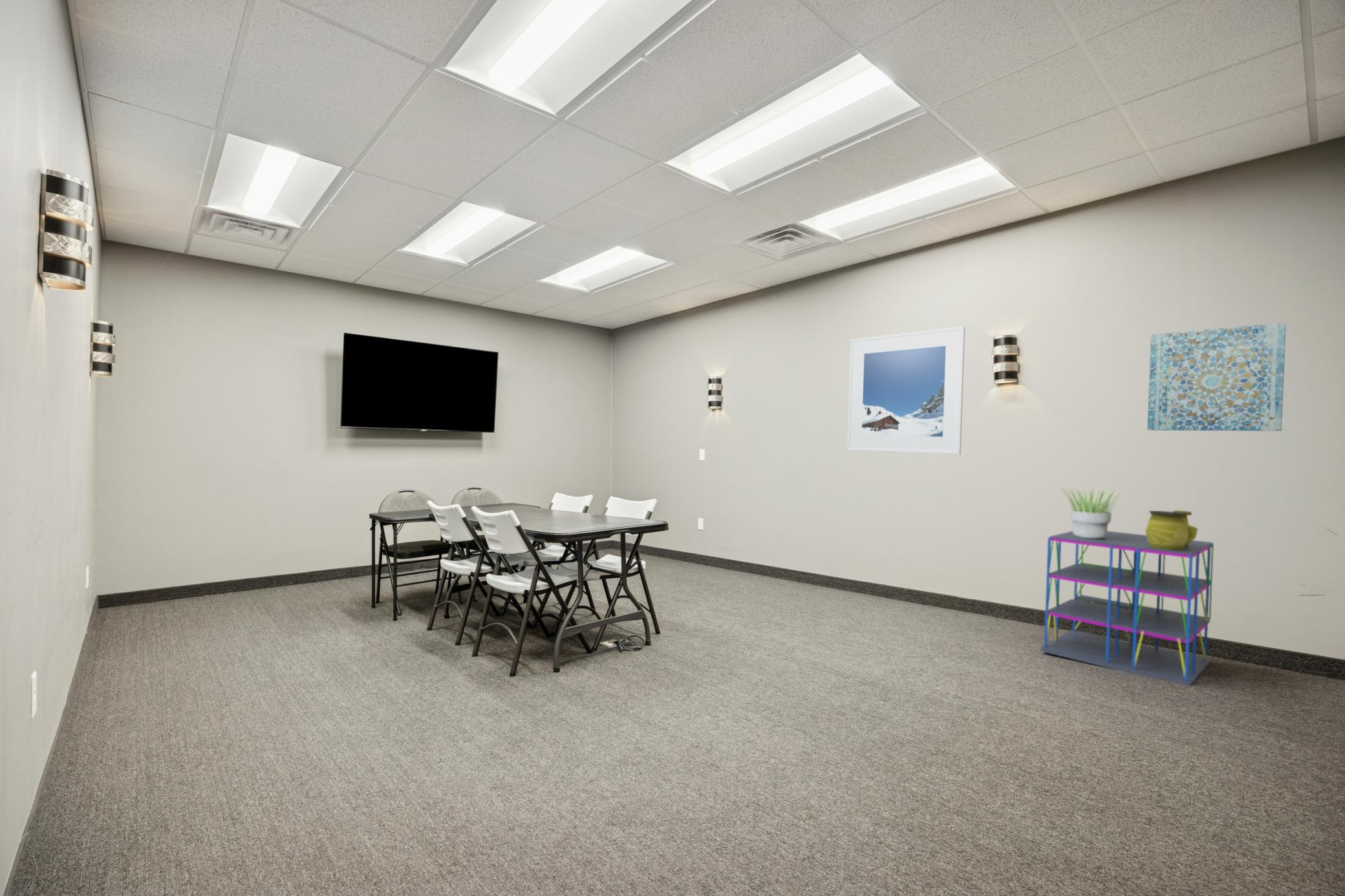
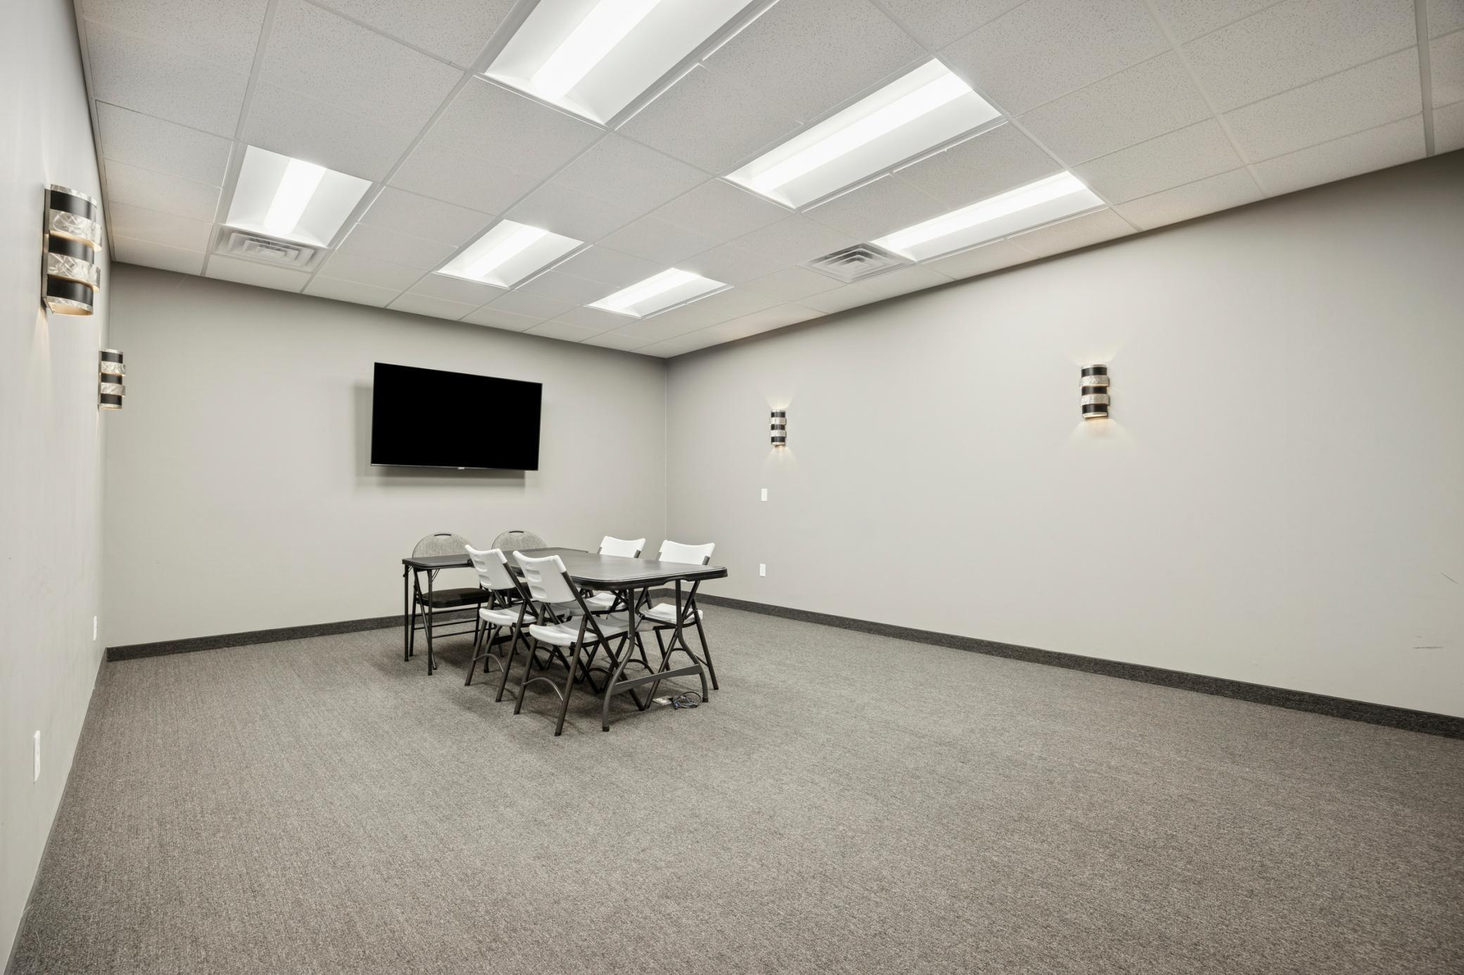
- potted plant (1091, 512)
- storage cabinet (1128, 597)
- decorative vase (1172, 529)
- wall art (1212, 379)
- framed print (901, 393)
